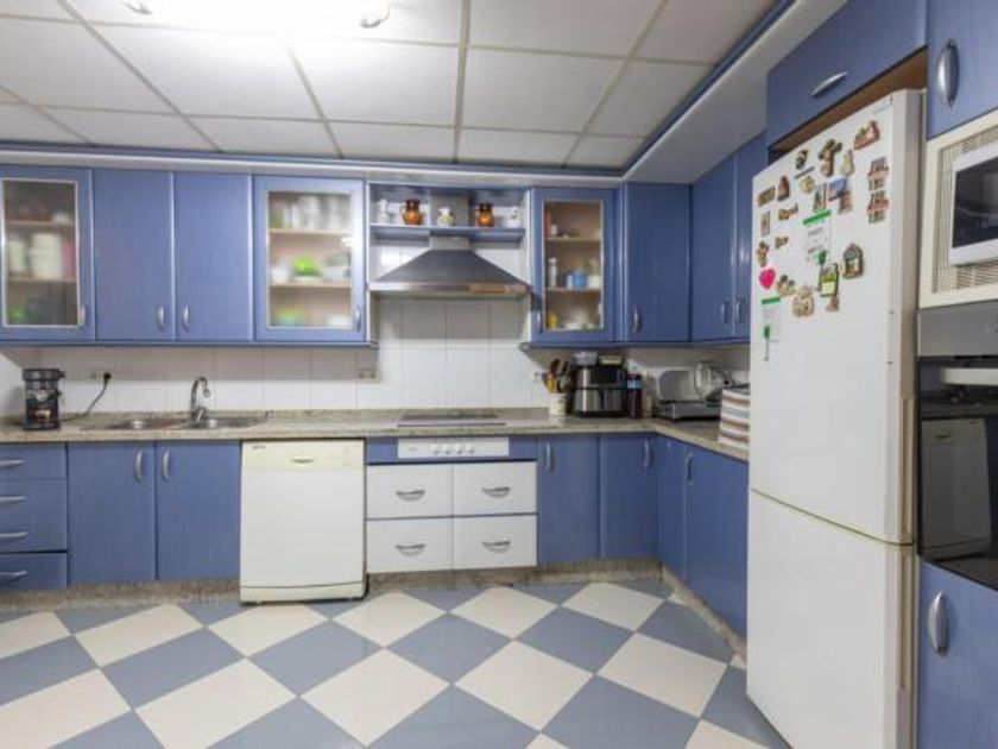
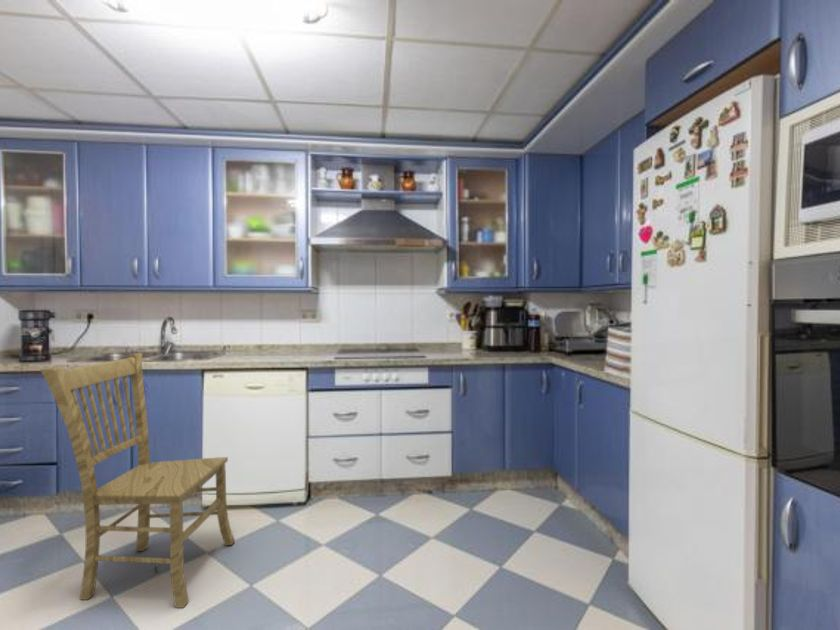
+ dining chair (152, 466)
